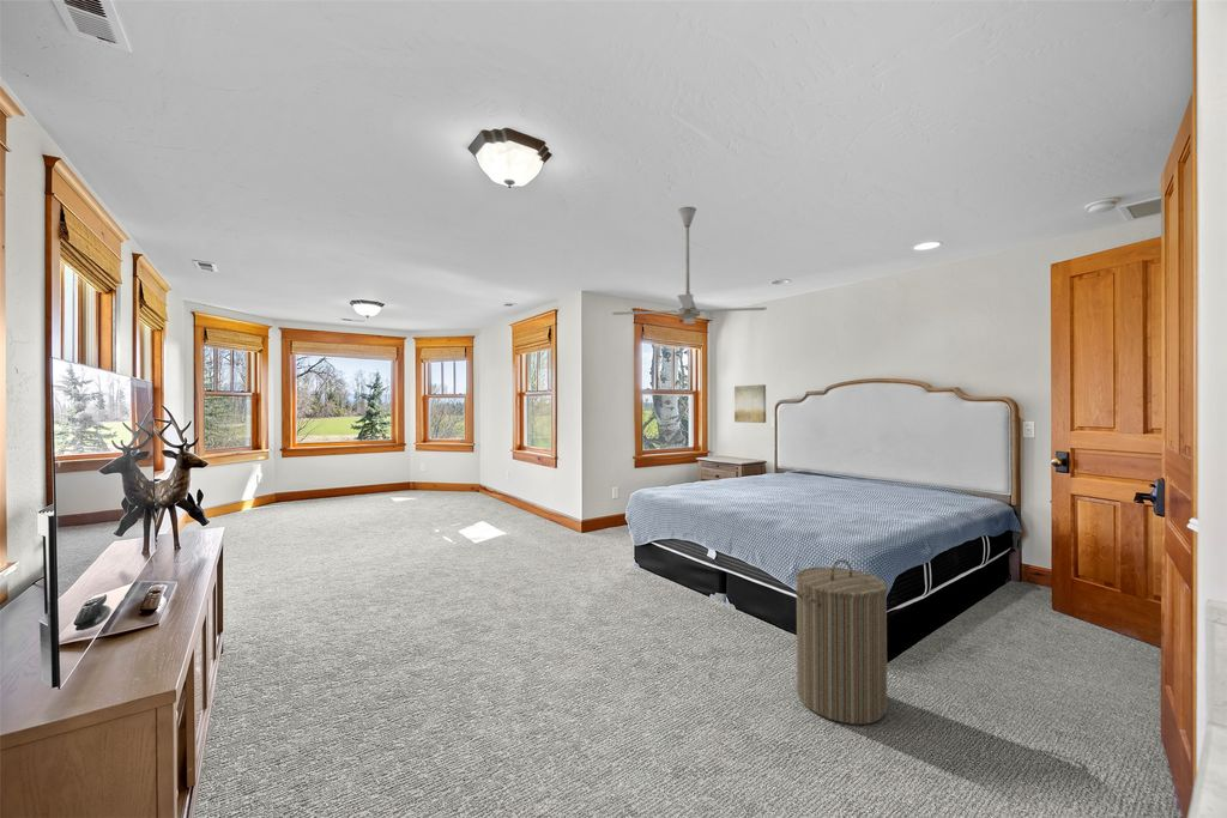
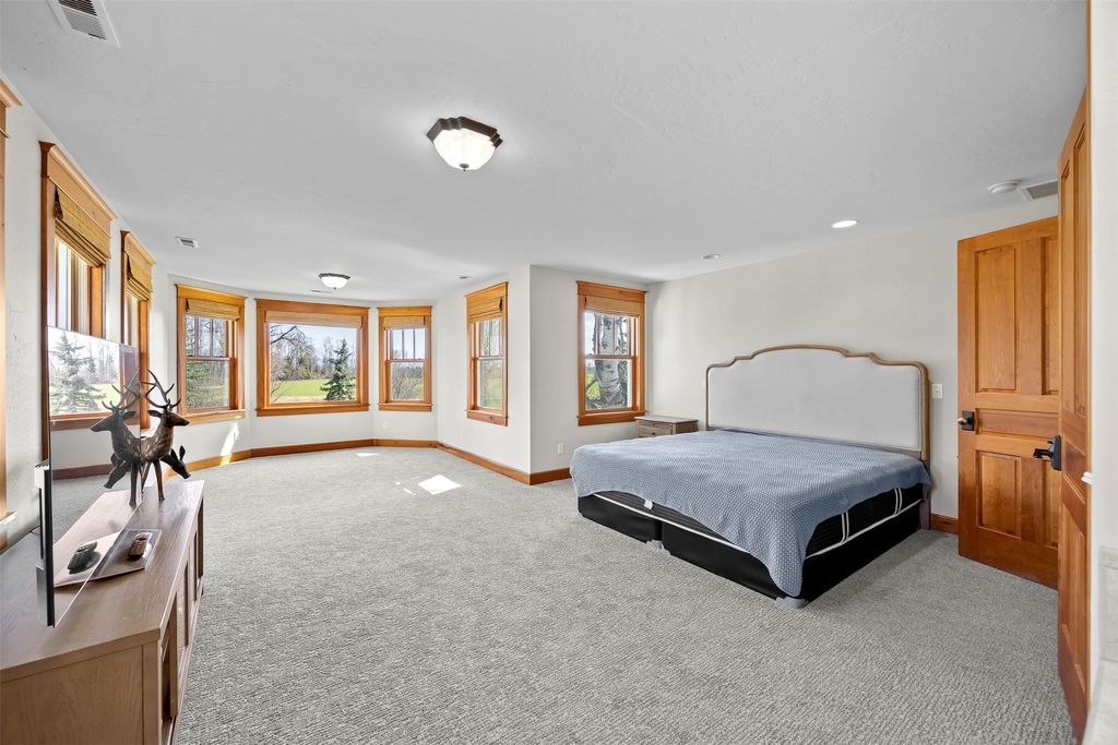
- wall art (749, 404)
- laundry hamper (840, 630)
- ceiling fan (687, 263)
